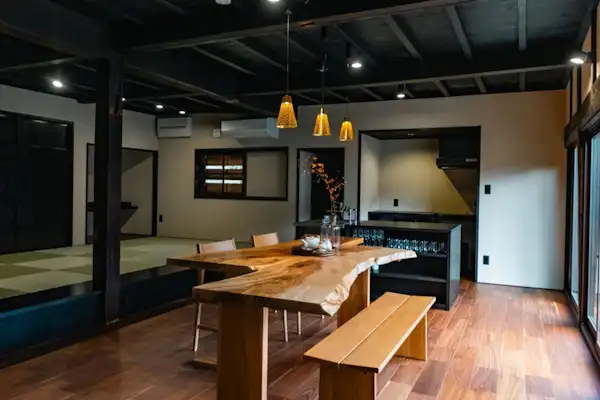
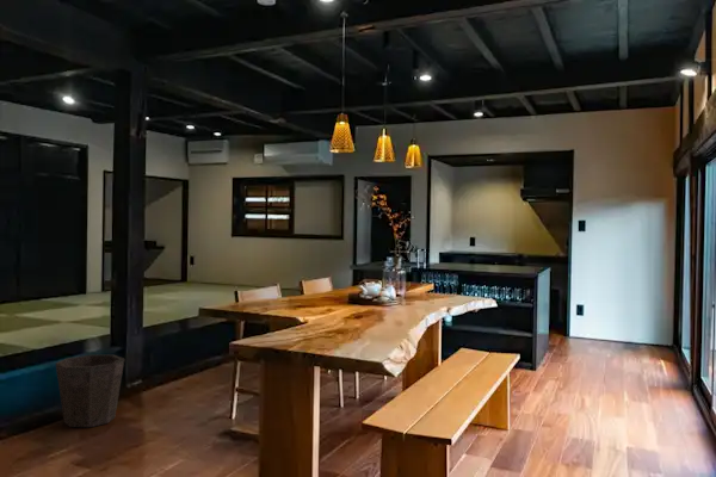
+ waste bin (90, 390)
